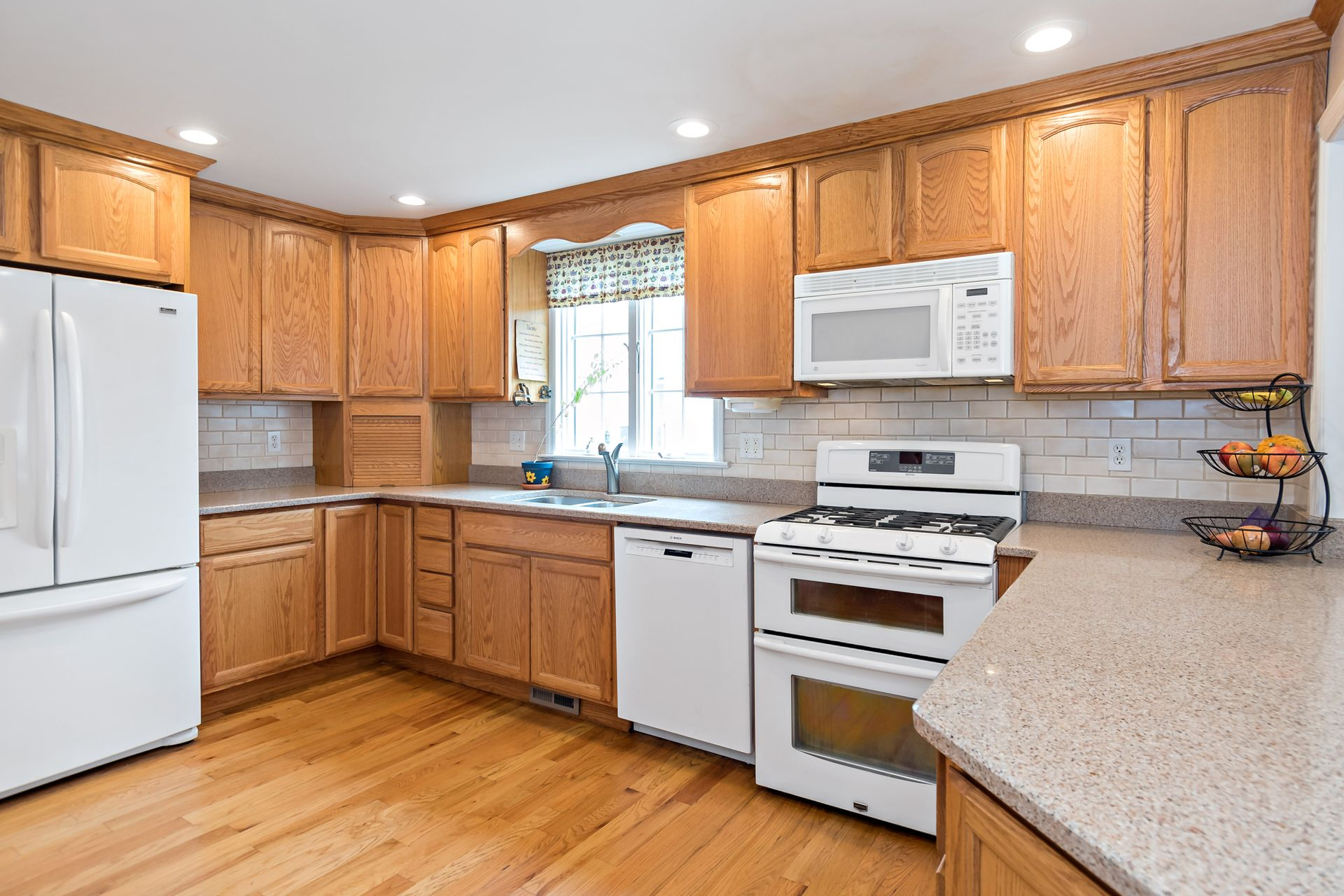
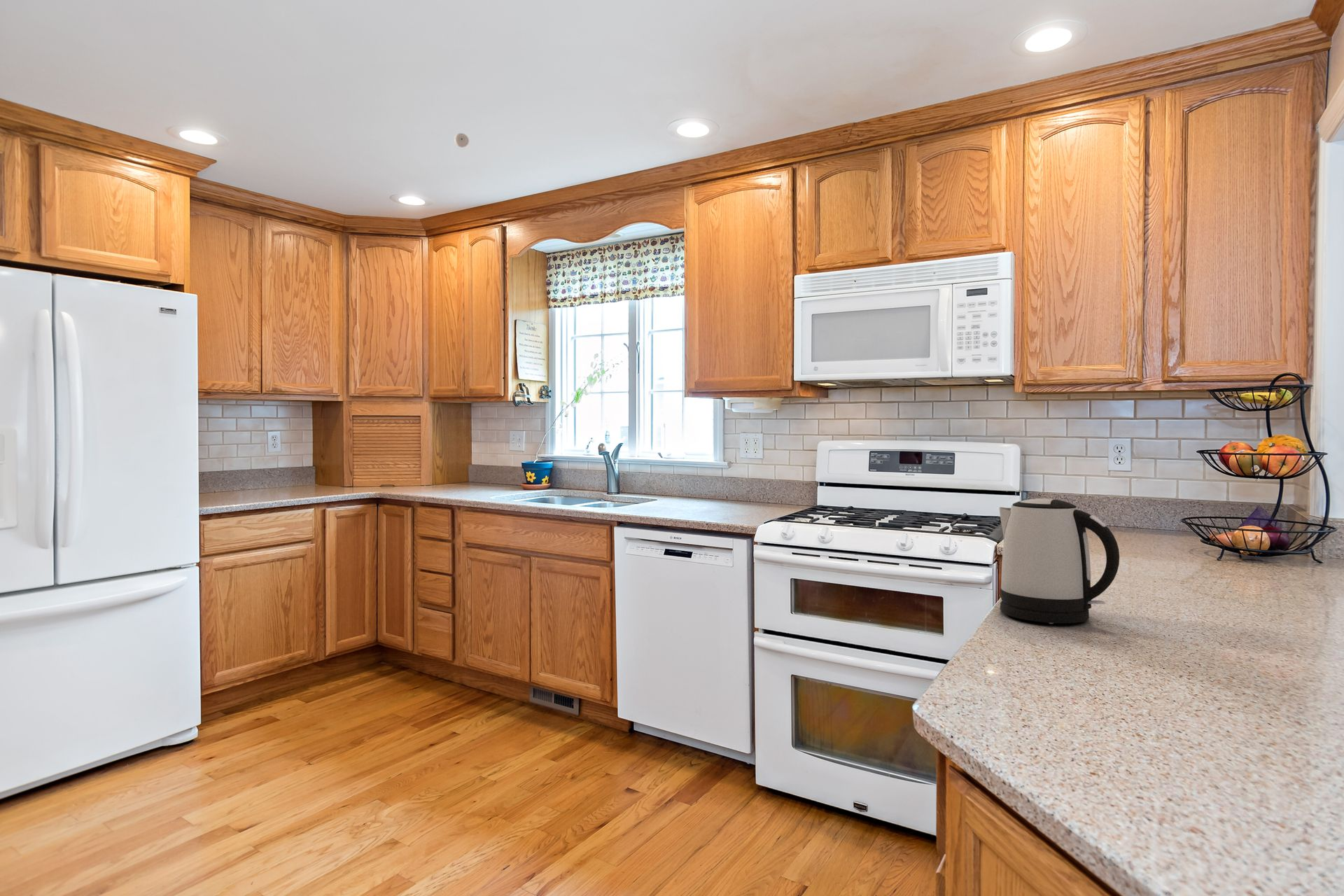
+ smoke detector (461, 141)
+ kettle (1056, 558)
